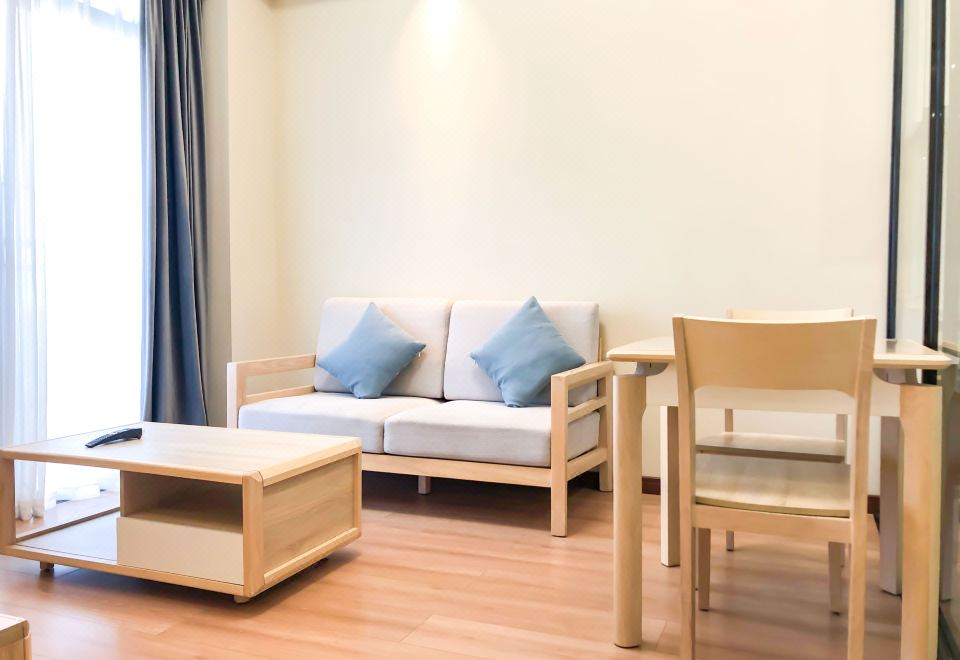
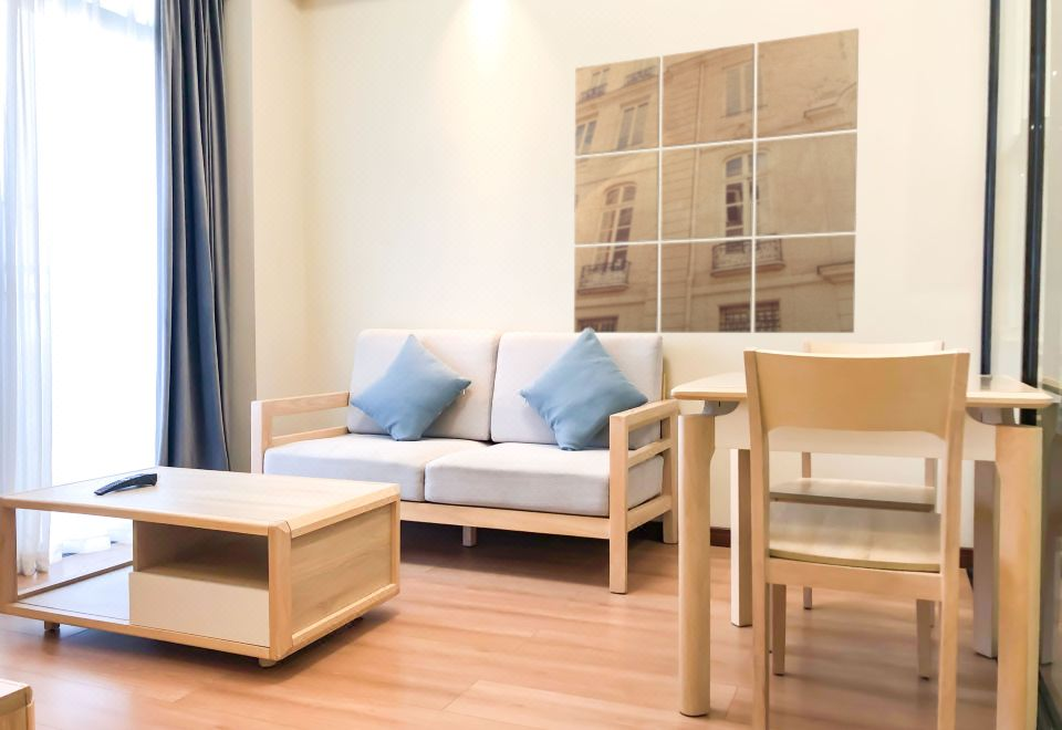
+ wall art (706, 191)
